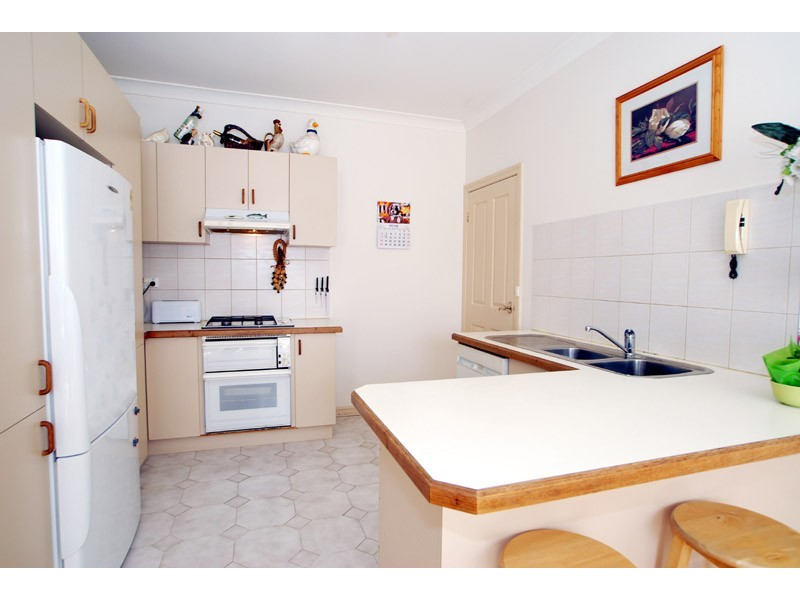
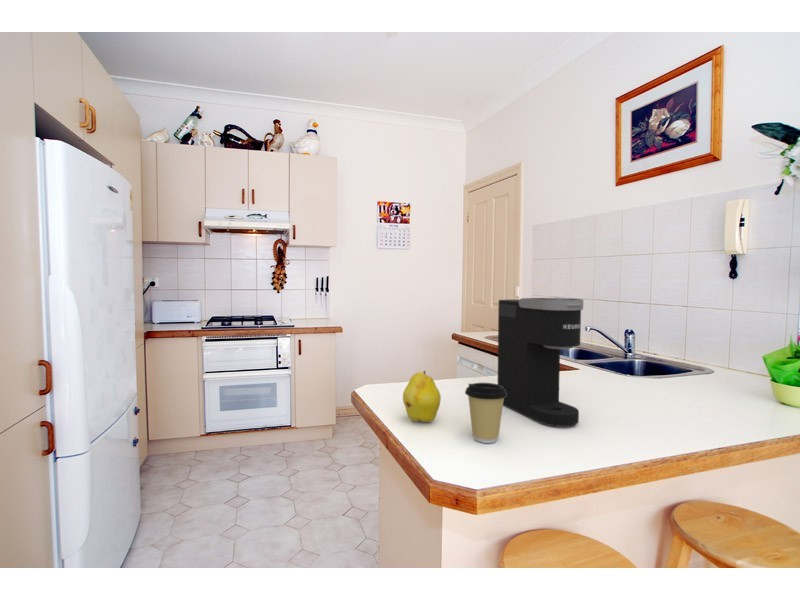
+ fruit (421, 396)
+ coffee cup (485, 411)
+ coffee maker (536, 354)
